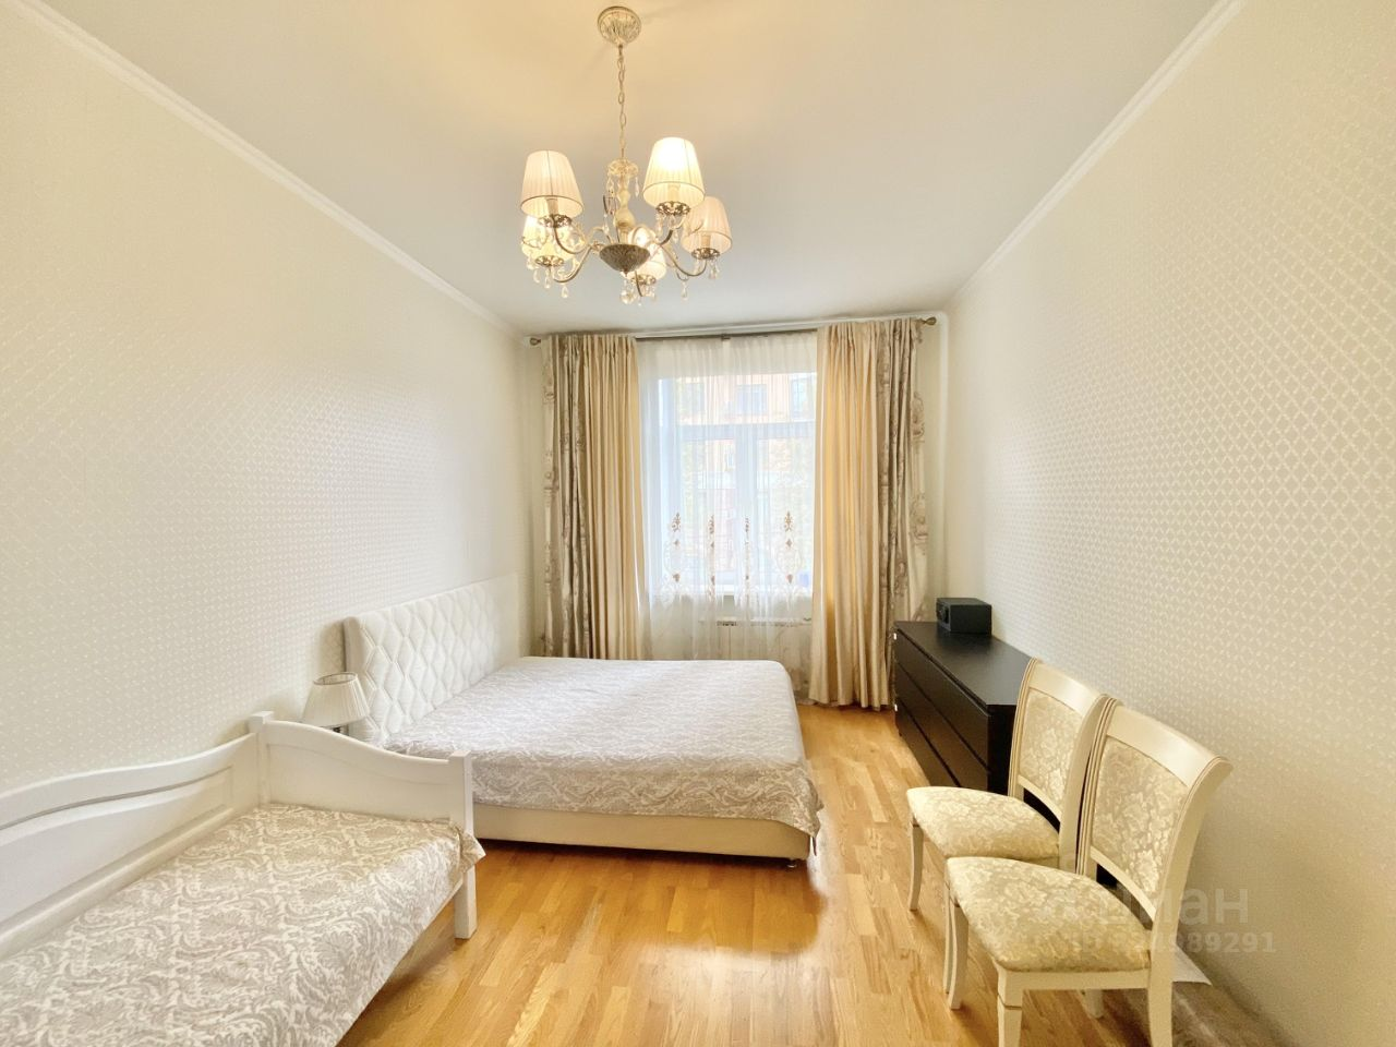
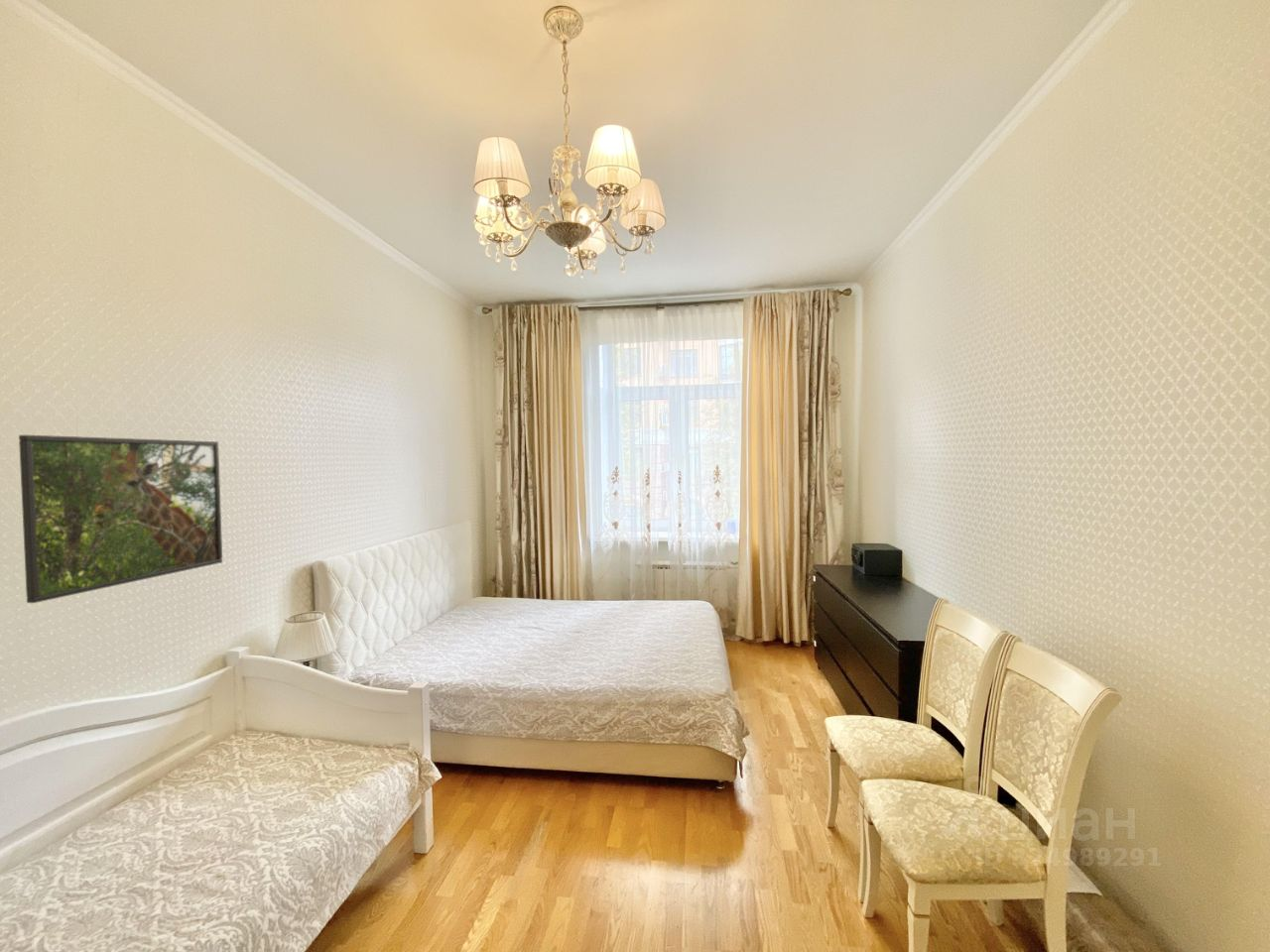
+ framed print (137, 509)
